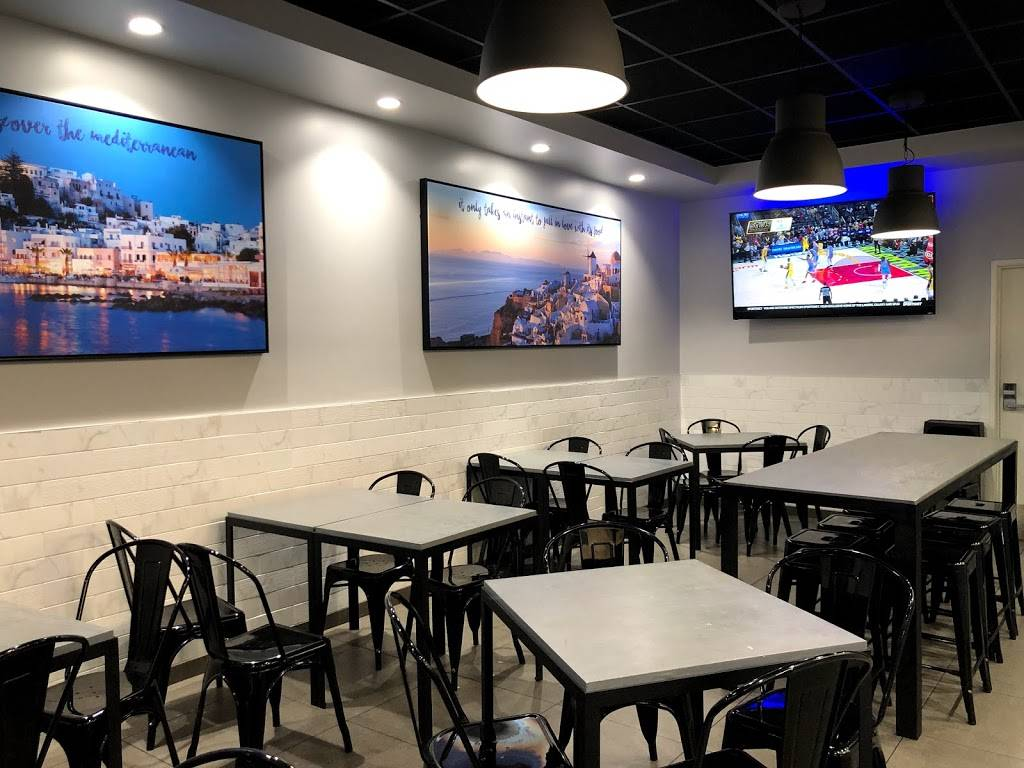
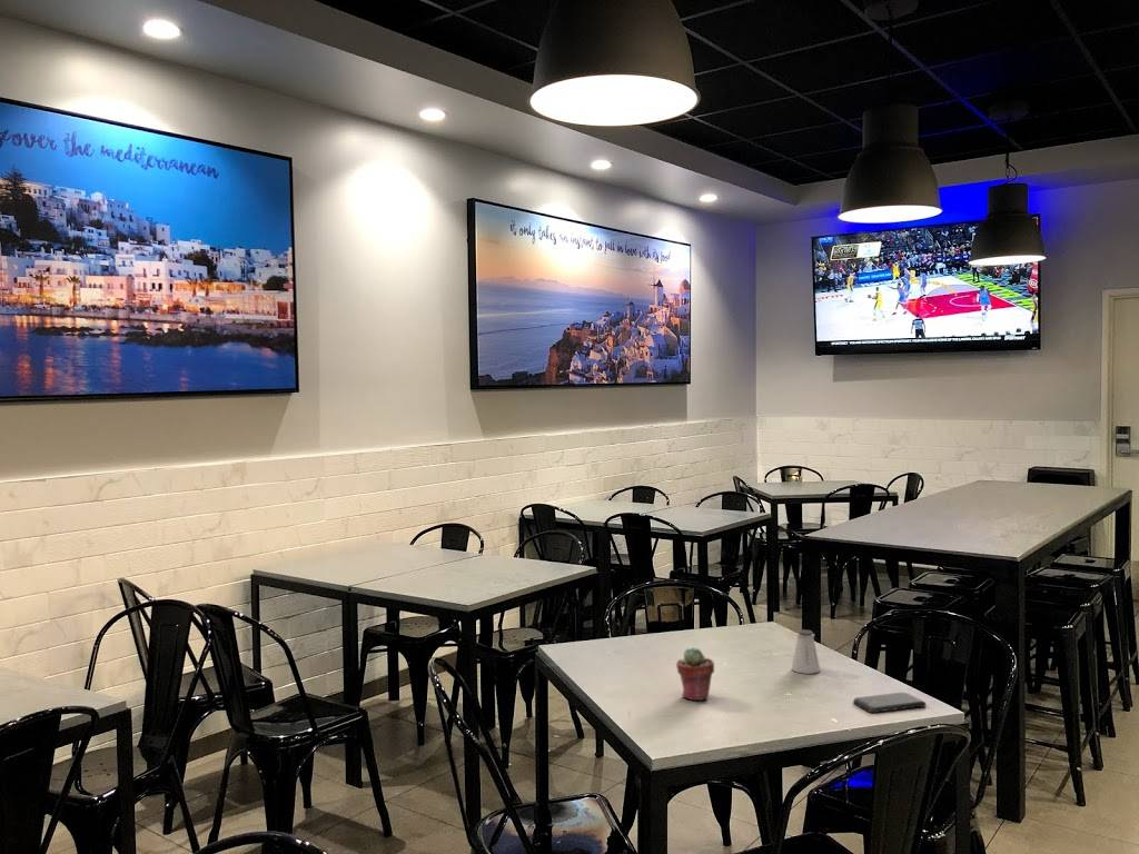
+ smartphone (889, 702)
+ saltshaker (805, 649)
+ potted succulent (695, 672)
